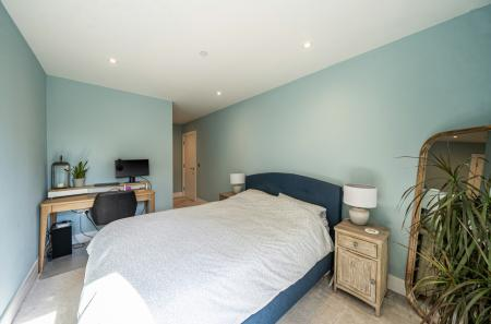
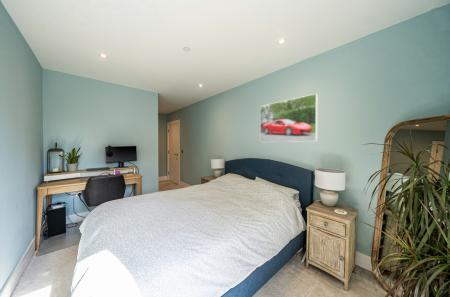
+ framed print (284, 121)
